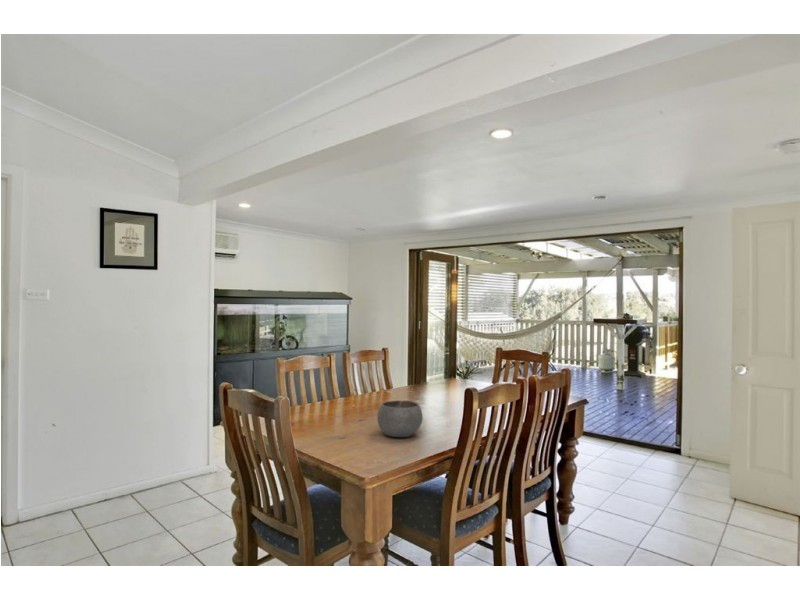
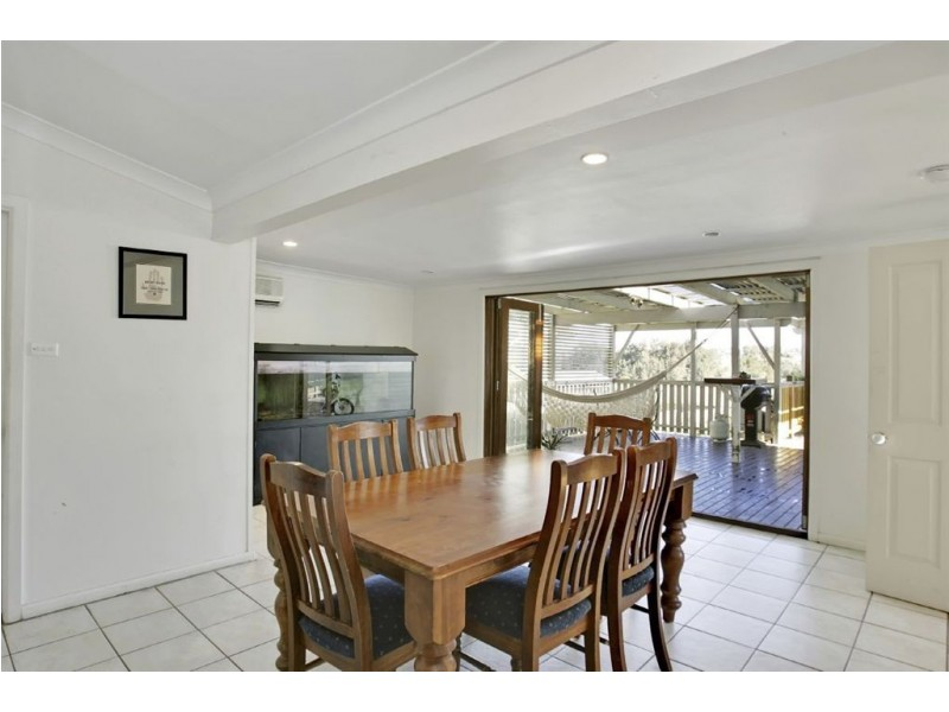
- bowl (399, 419)
